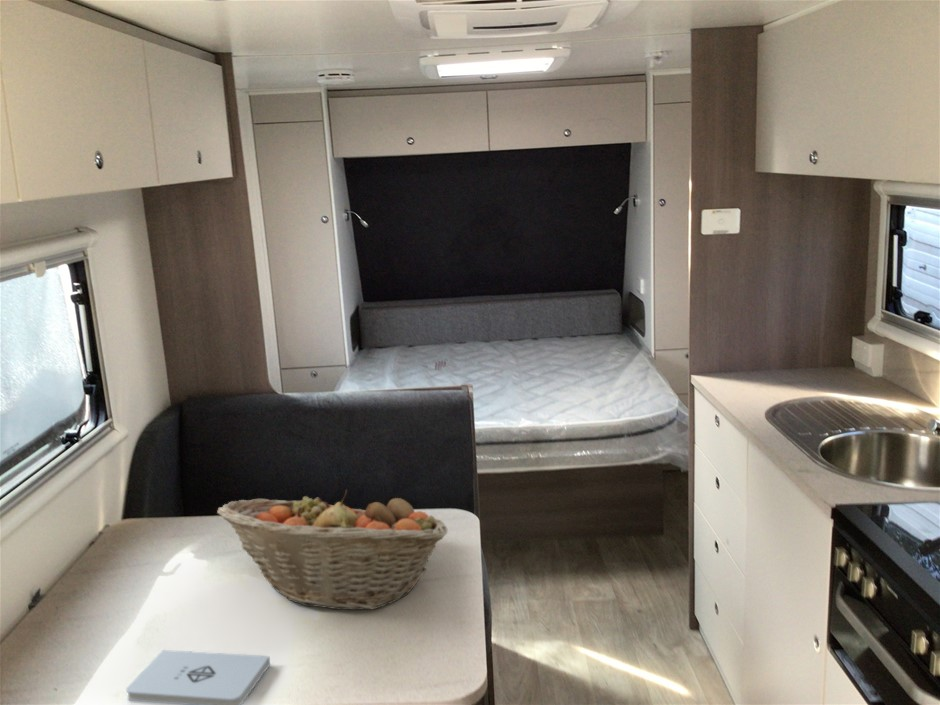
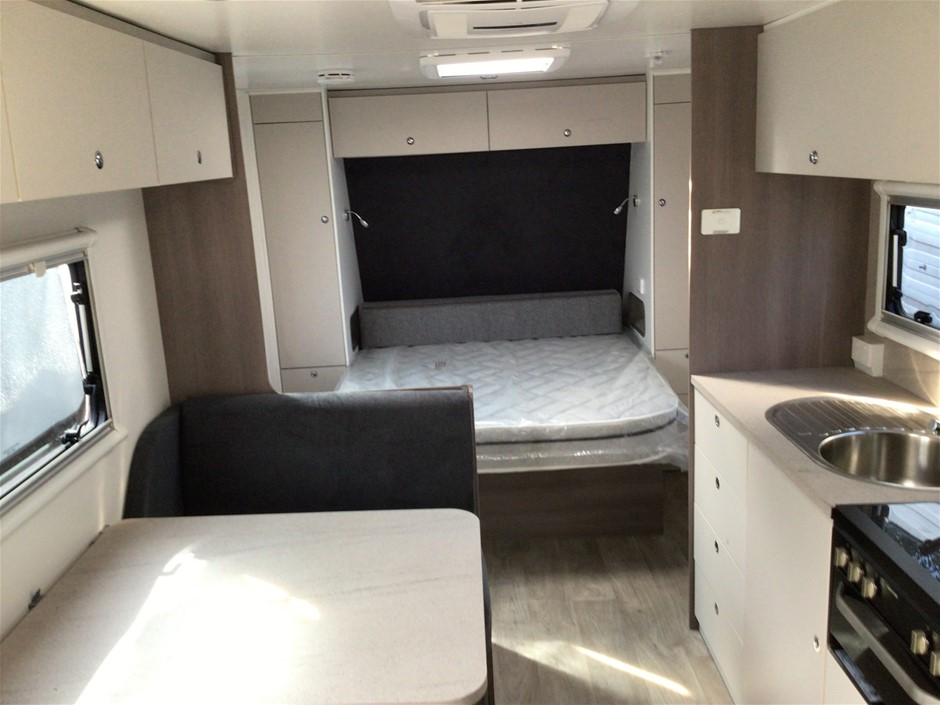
- fruit basket (334, 535)
- notepad (198, 677)
